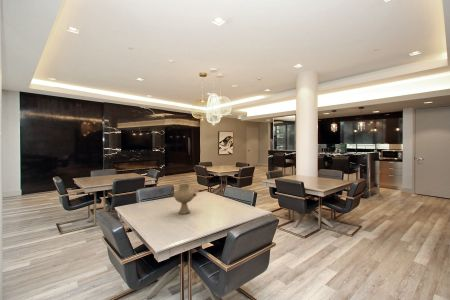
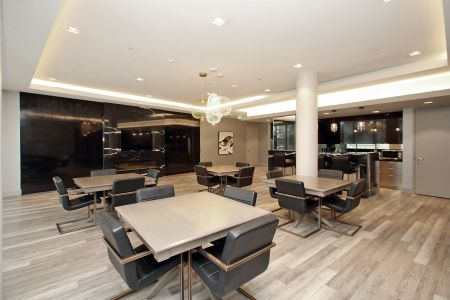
- vase (184, 198)
